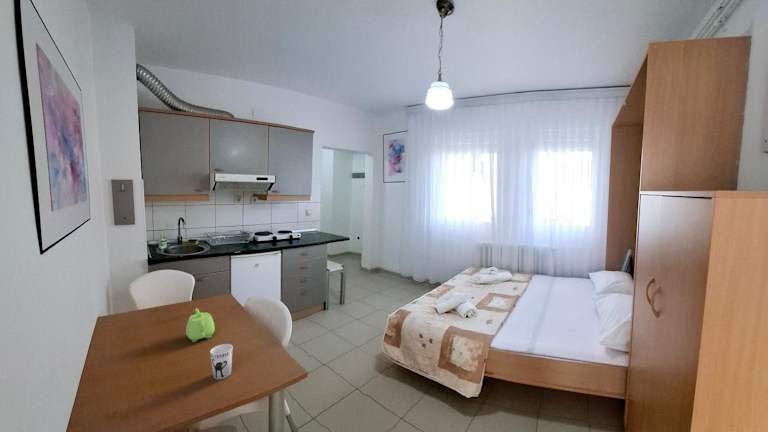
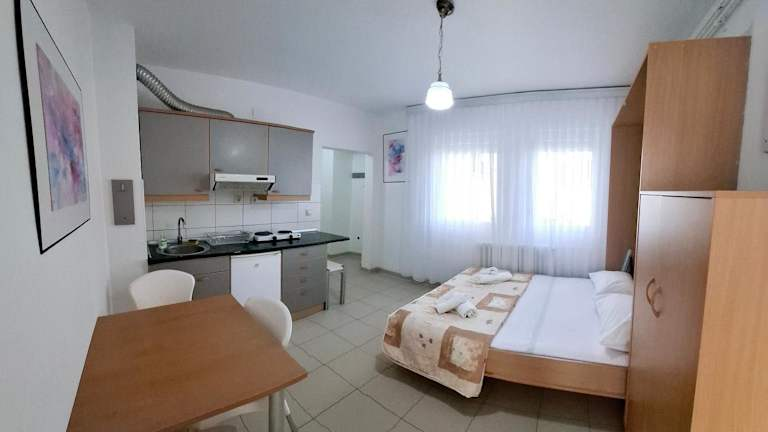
- cup (222, 361)
- teapot (200, 324)
